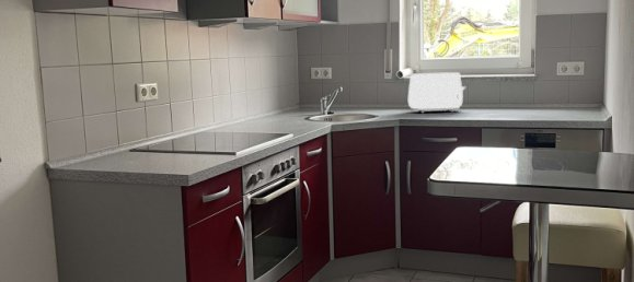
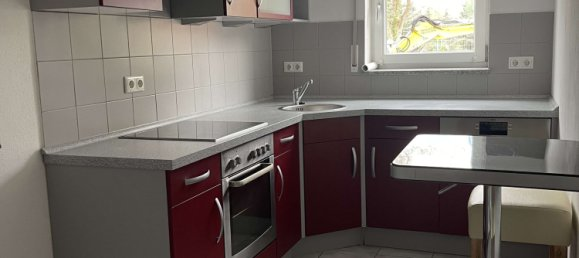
- toaster (436, 92)
